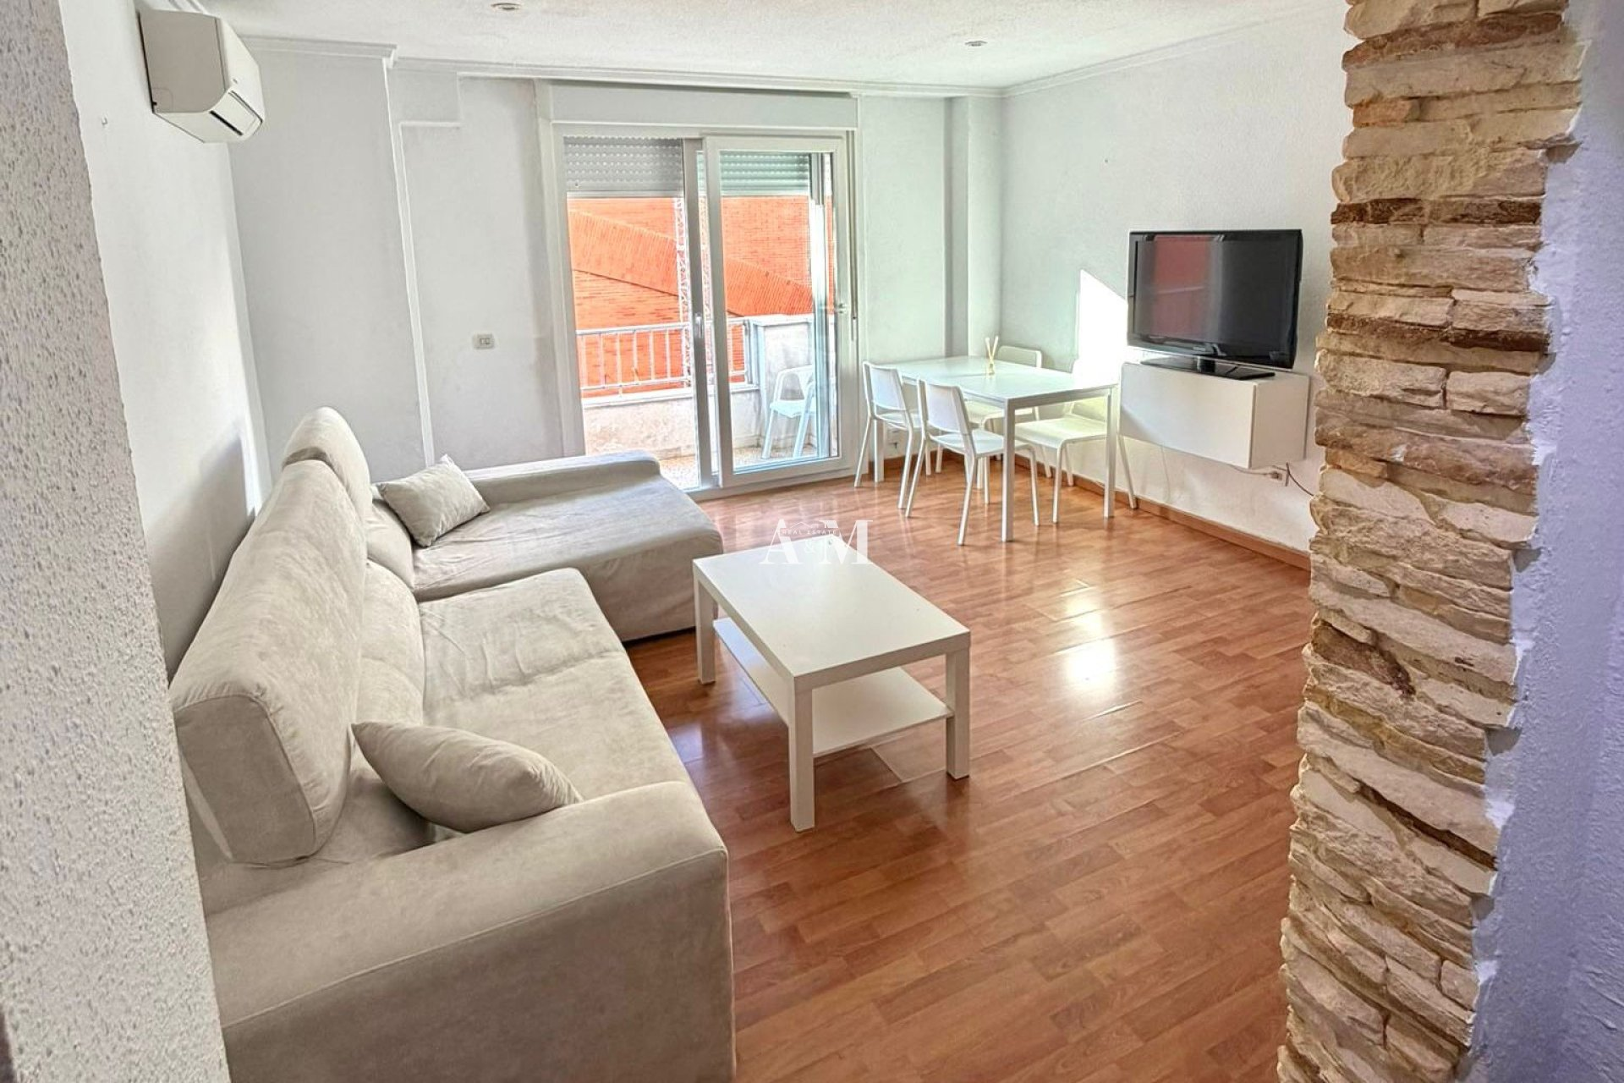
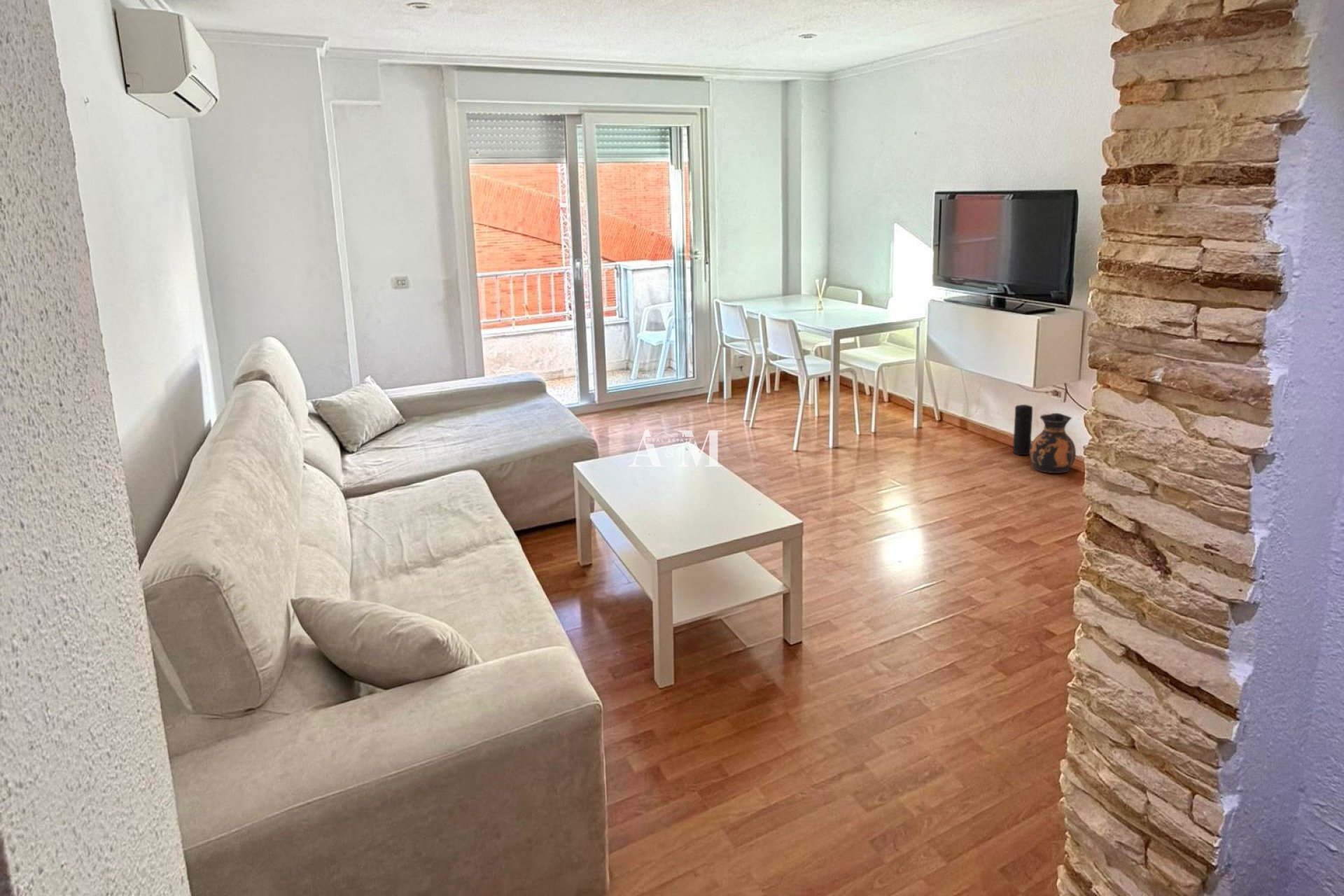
+ speaker (1023, 429)
+ ceramic jug (1053, 442)
